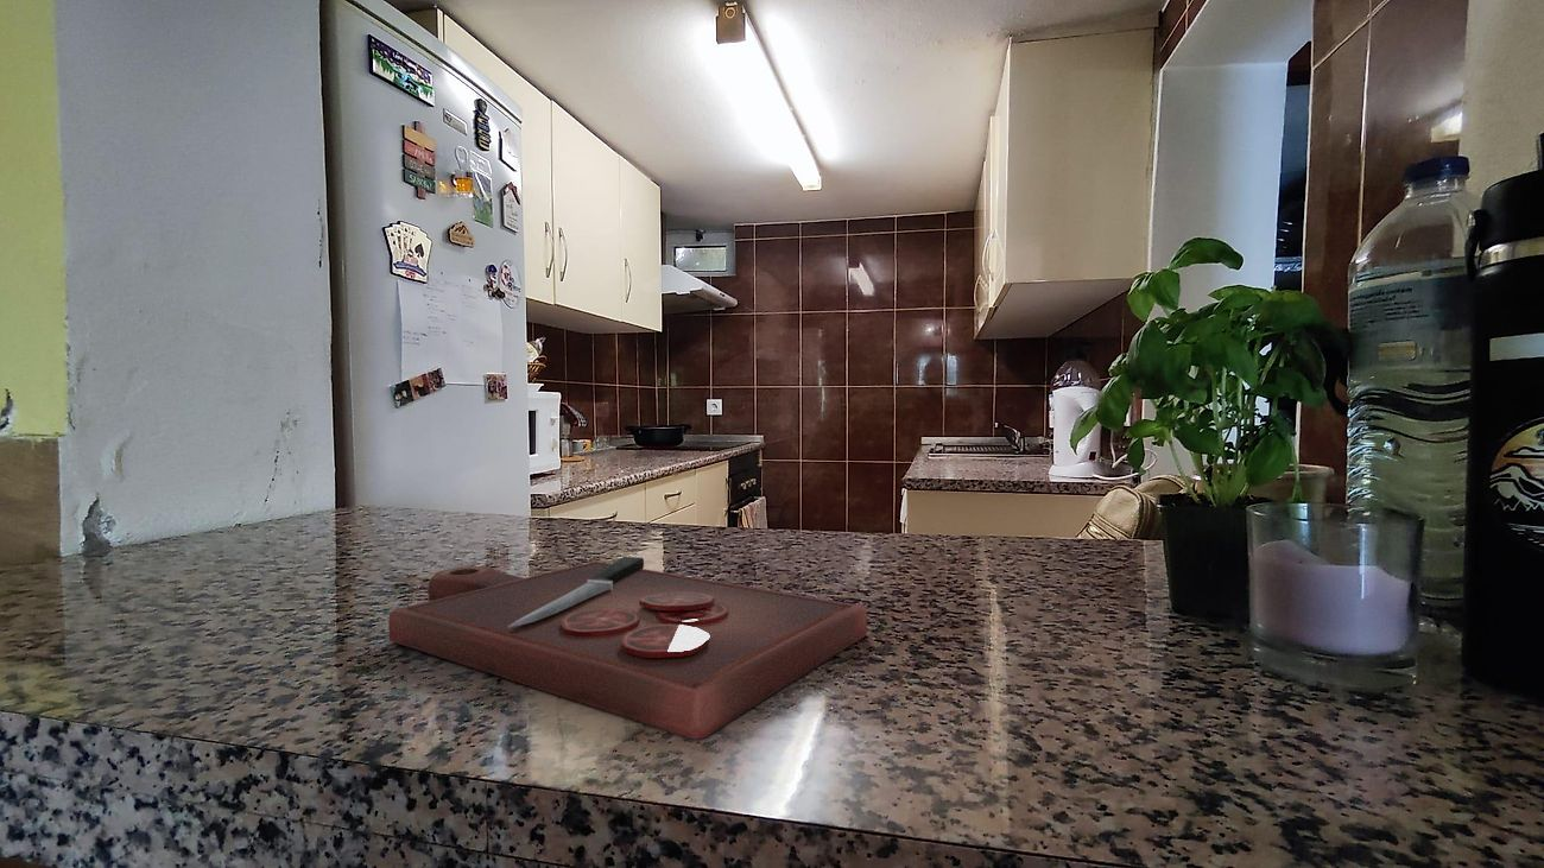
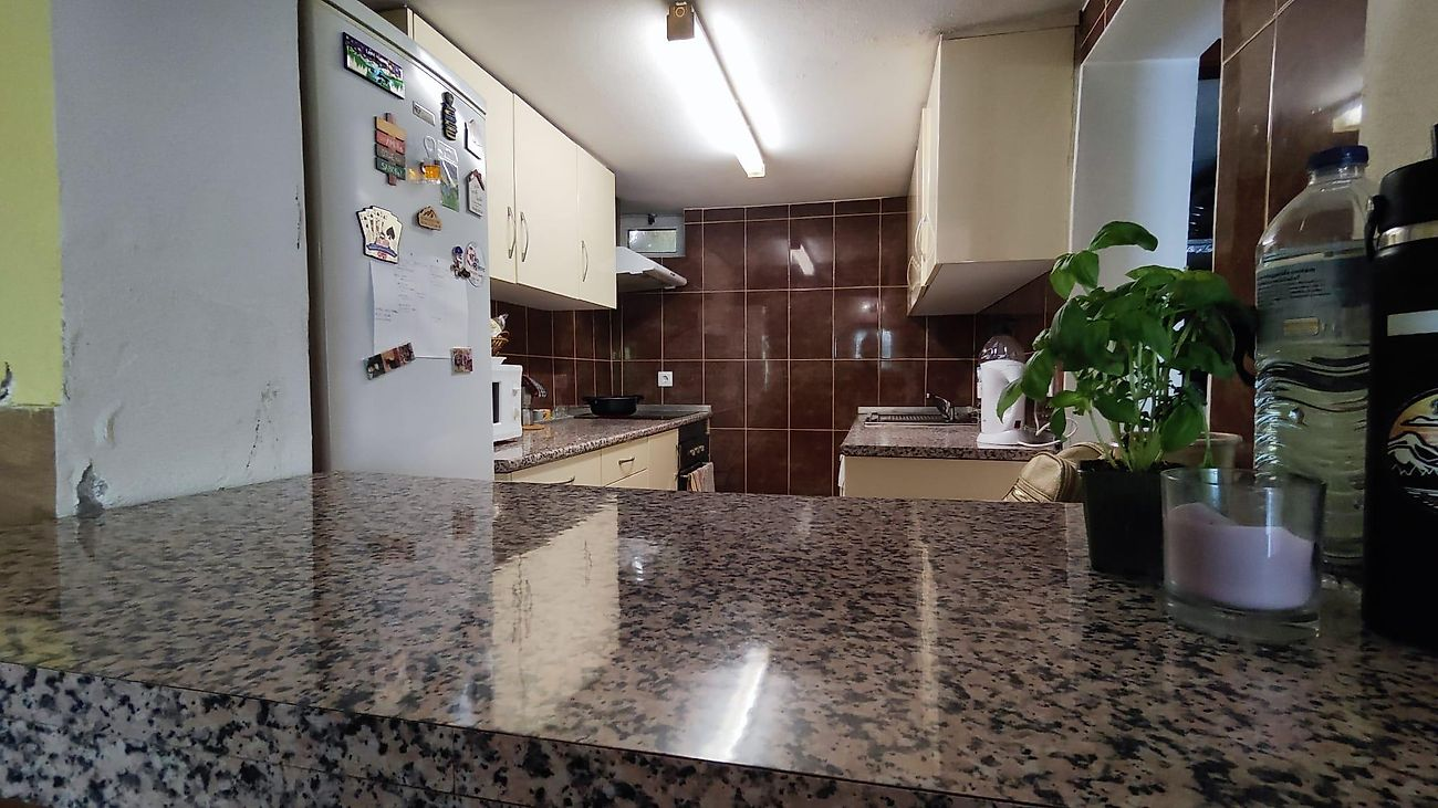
- cutting board (607, 614)
